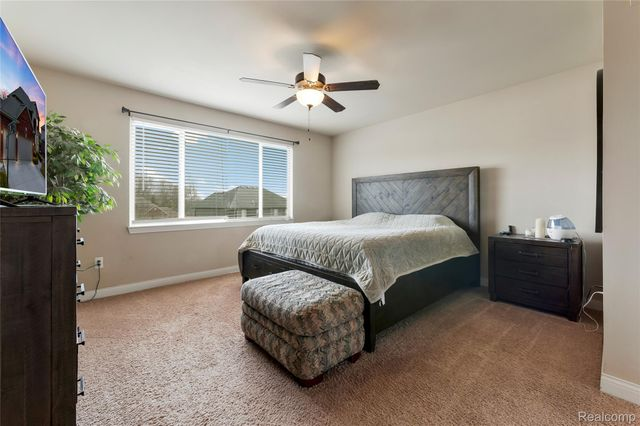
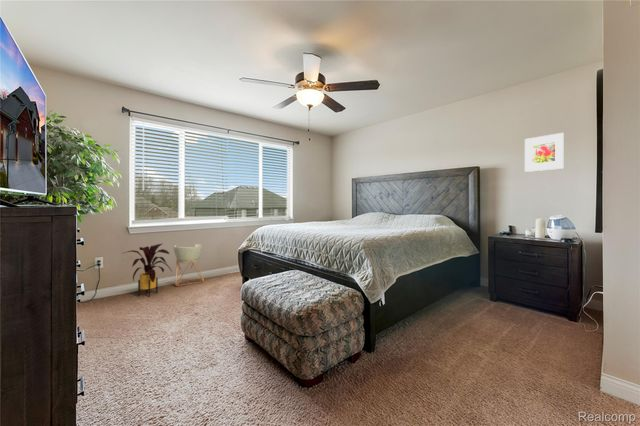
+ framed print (543, 153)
+ planter (188, 264)
+ house plant (146, 269)
